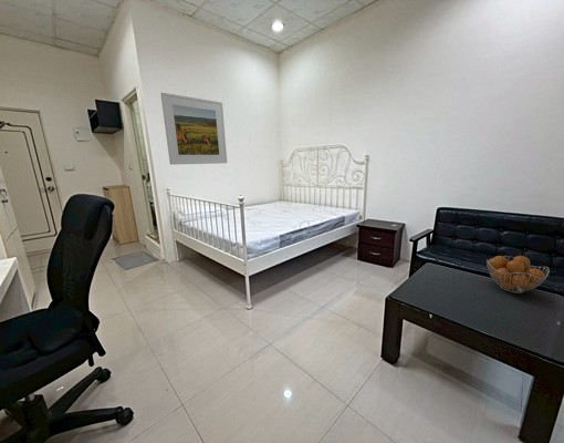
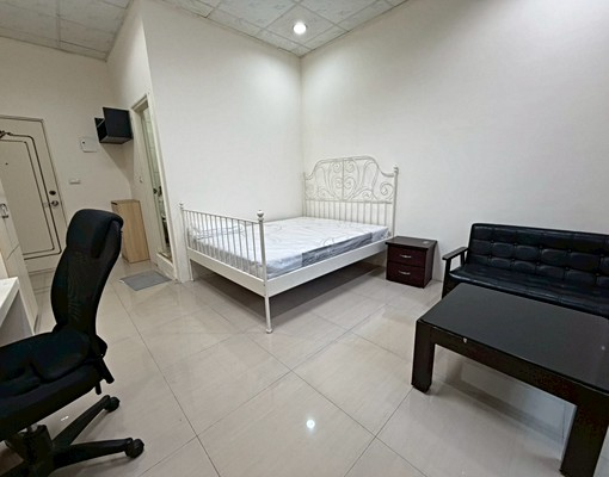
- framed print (197, 132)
- fruit basket (514, 272)
